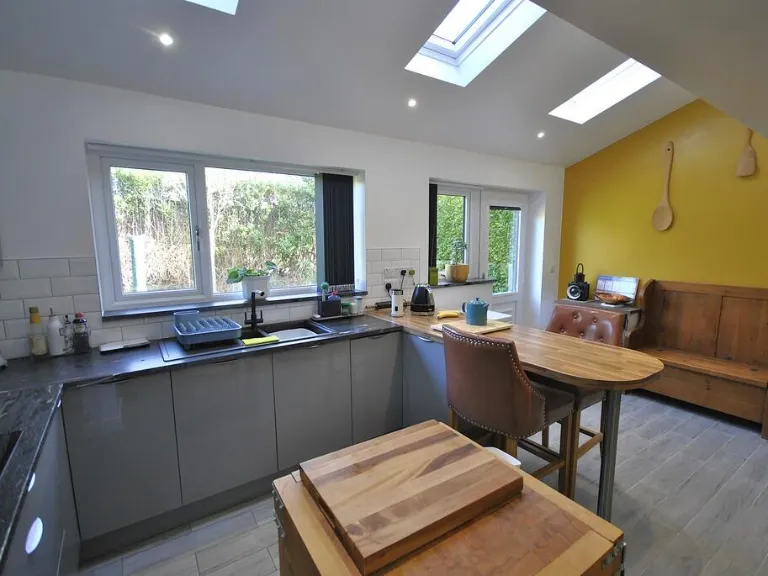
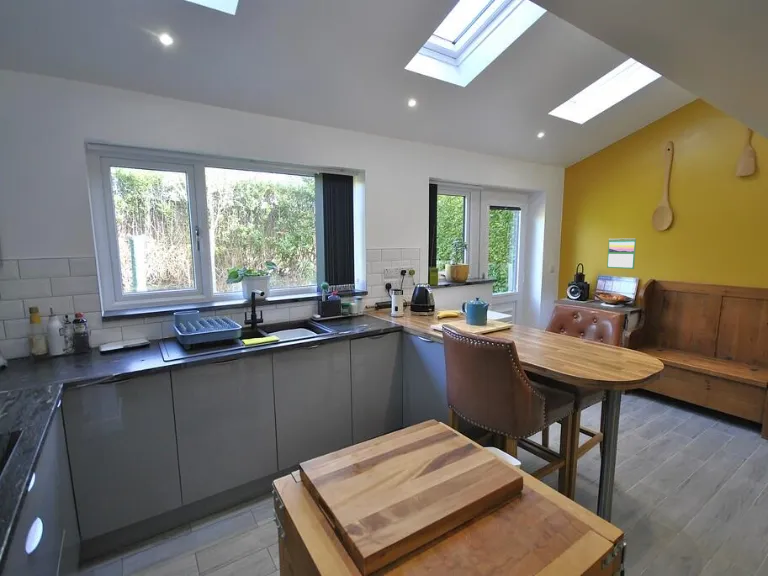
+ calendar (621, 253)
